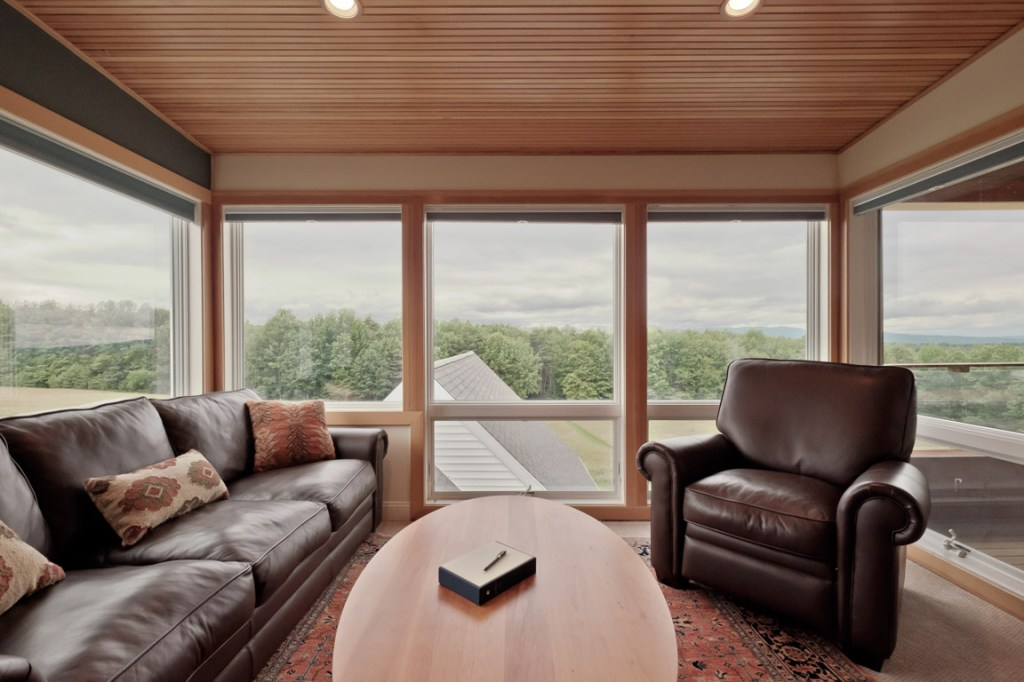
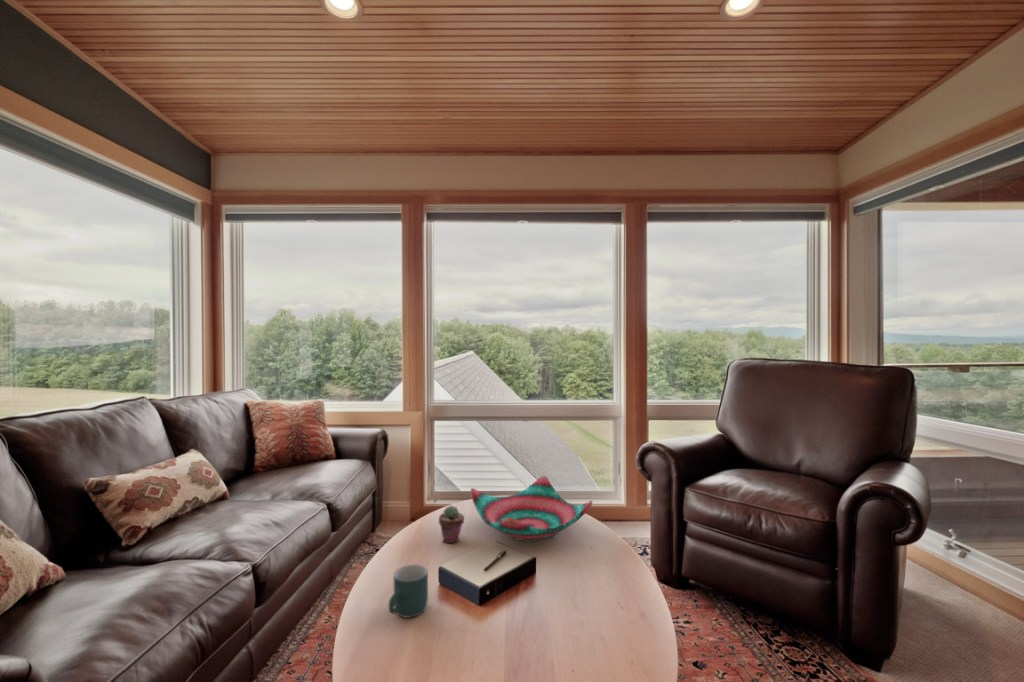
+ potted succulent (451, 523)
+ decorative bowl (529, 512)
+ mug (409, 594)
